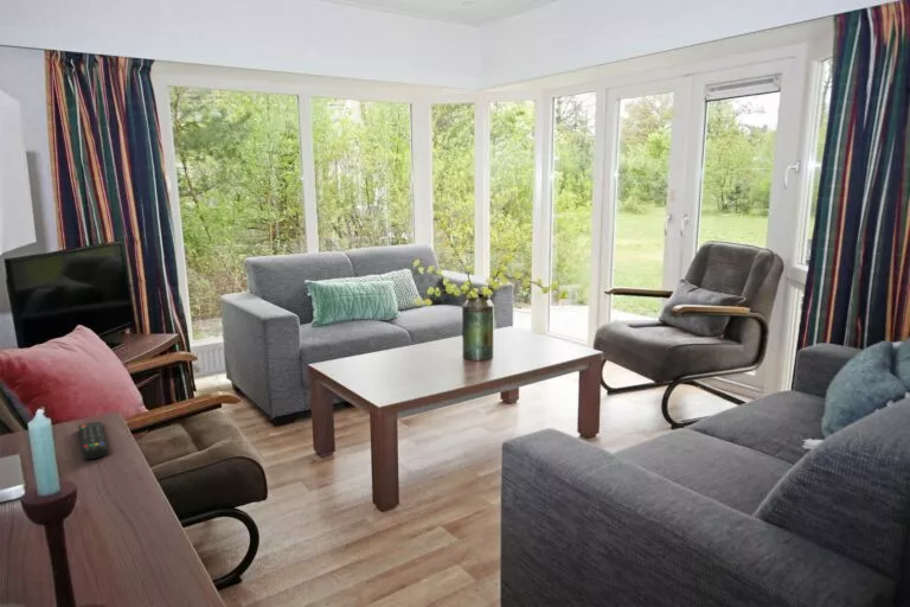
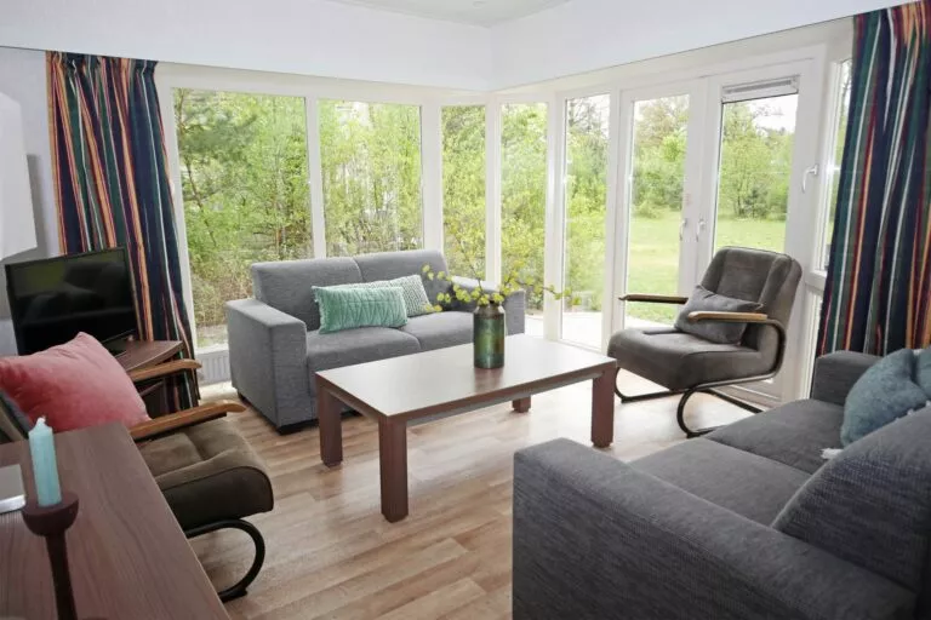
- remote control (92, 439)
